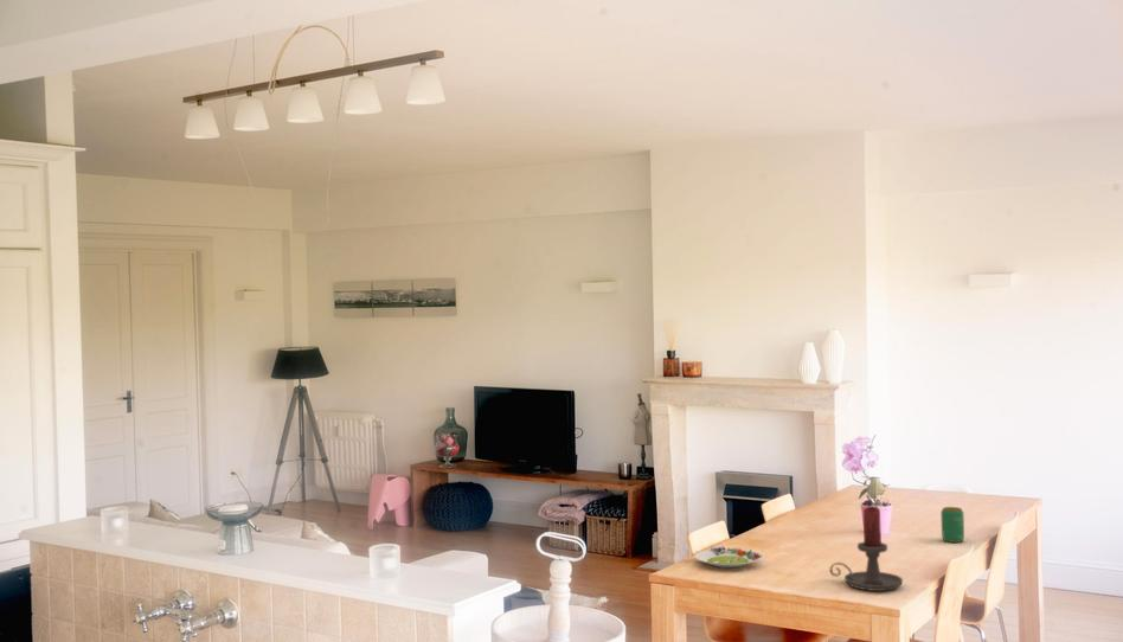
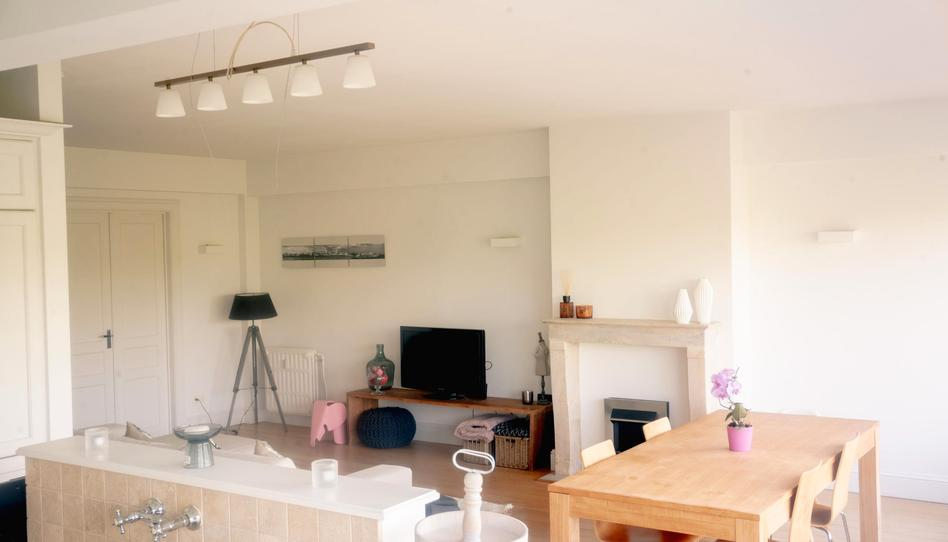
- beverage can (952, 524)
- candle holder (864, 545)
- salad plate (727, 558)
